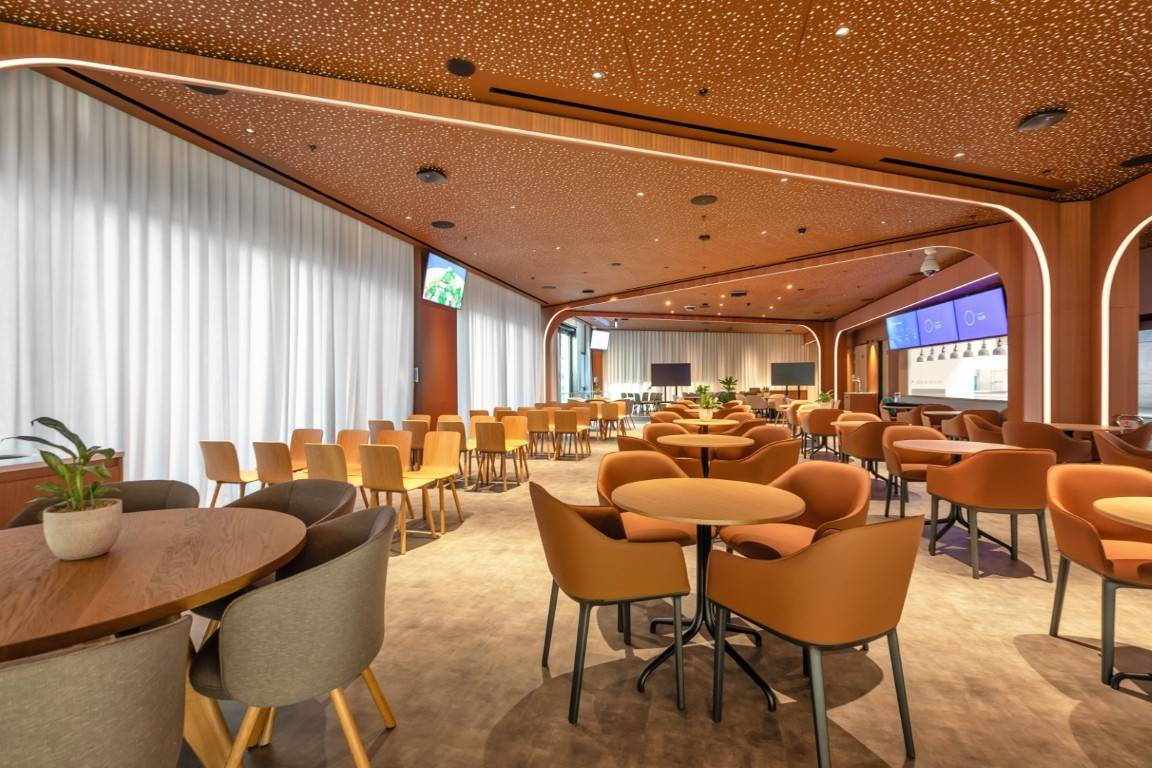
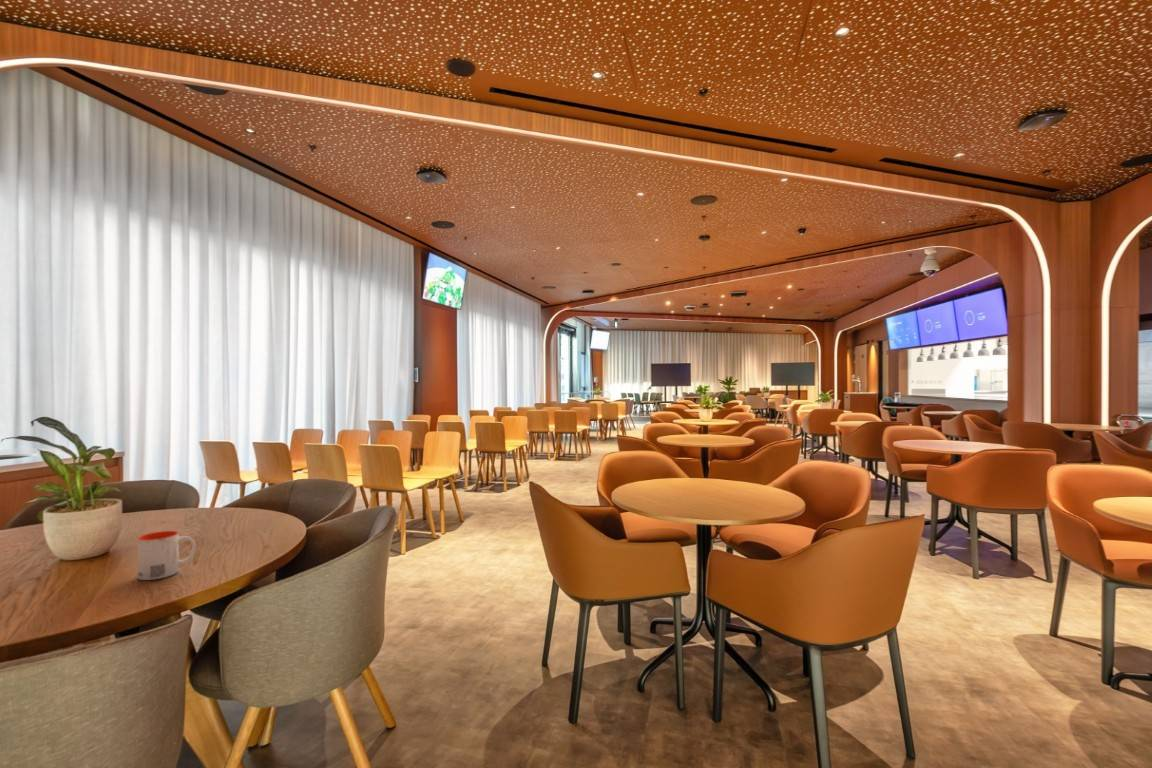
+ mug (167, 553)
